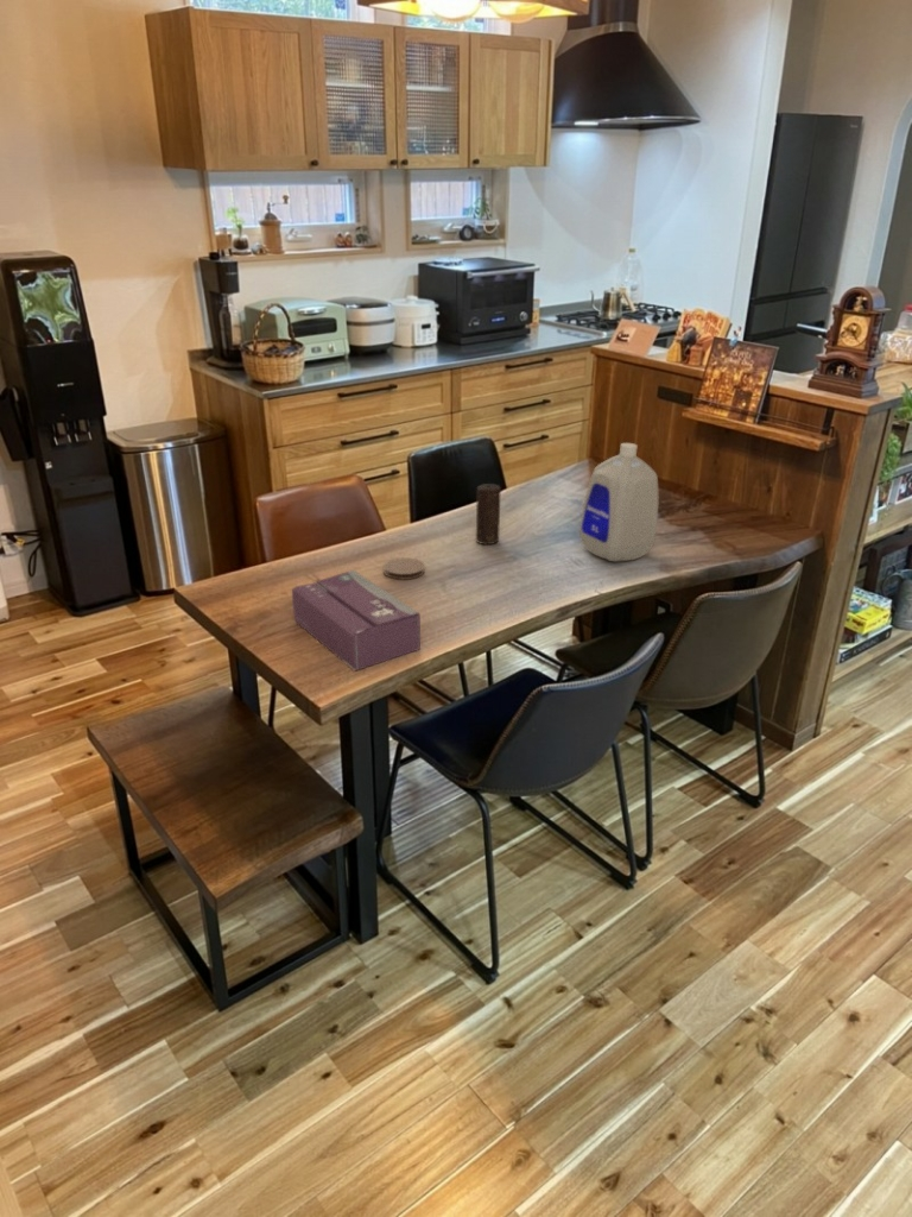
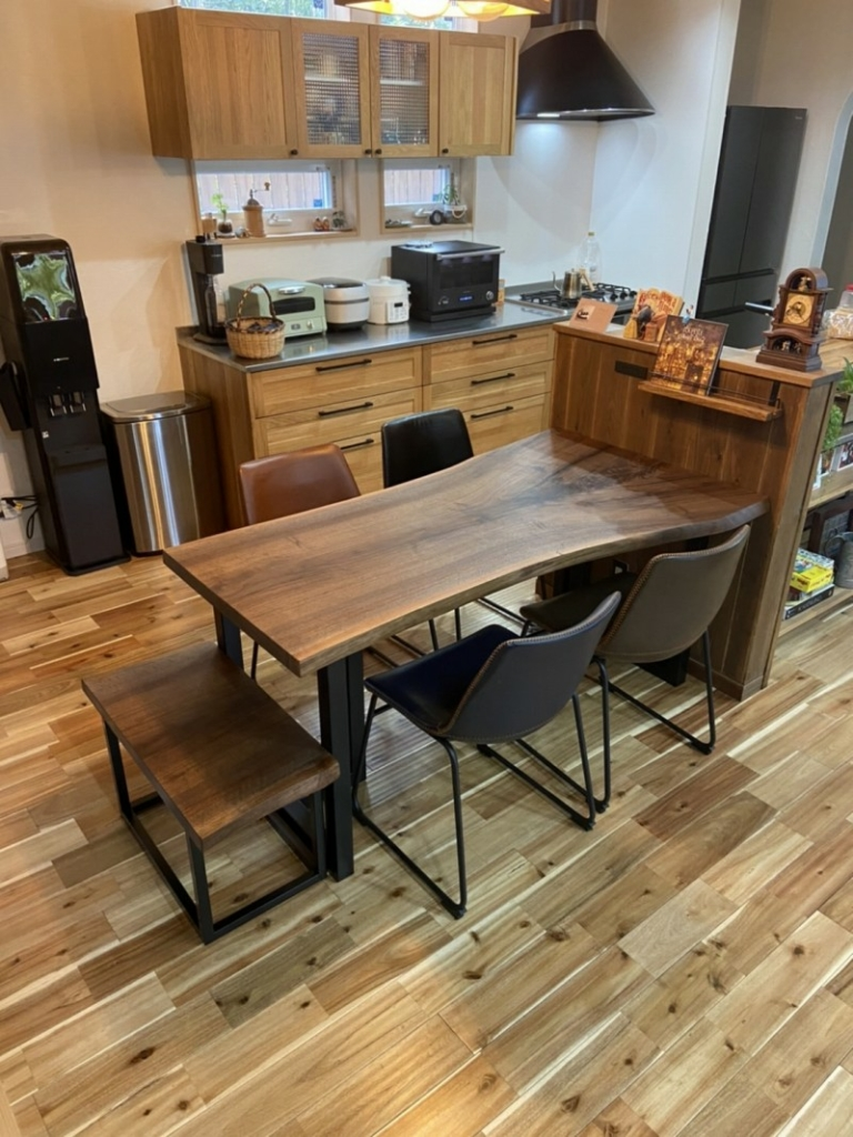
- bottle (620, 499)
- candle (488, 513)
- coaster (404, 568)
- tissue box (354, 617)
